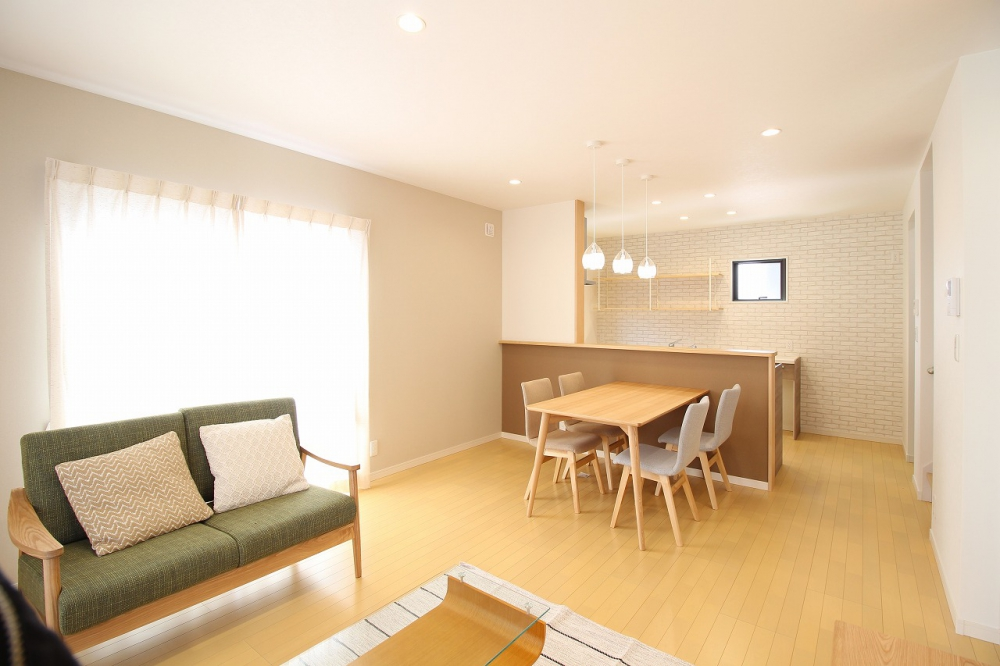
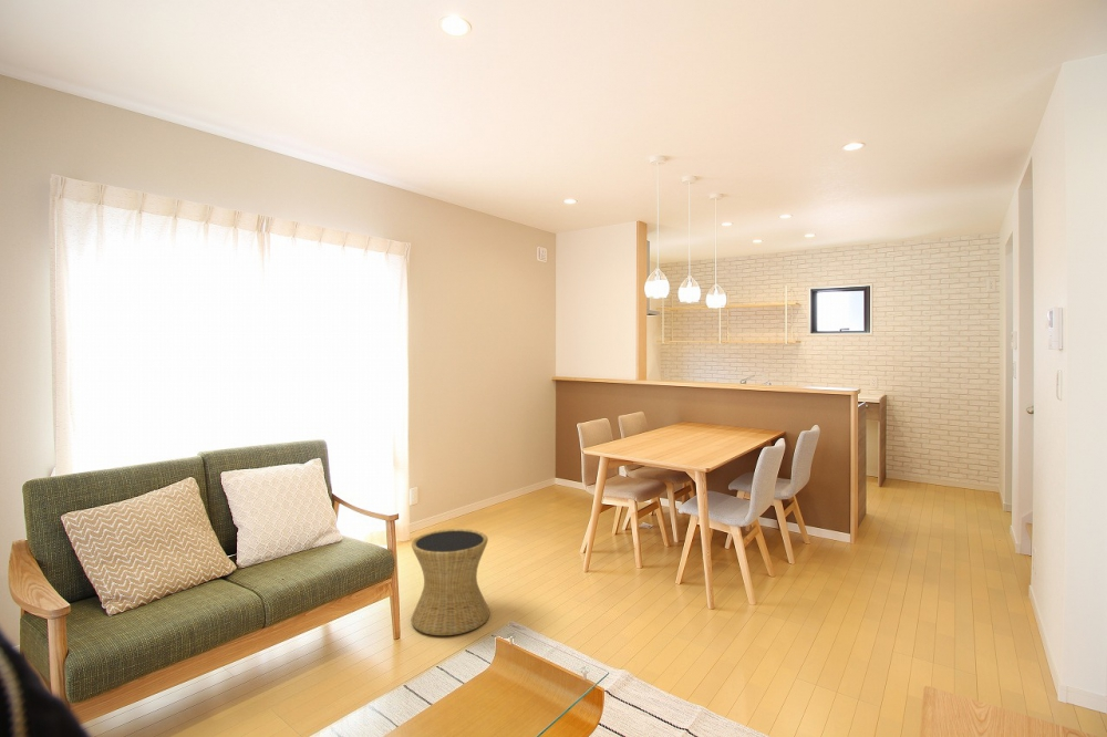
+ side table (451, 578)
